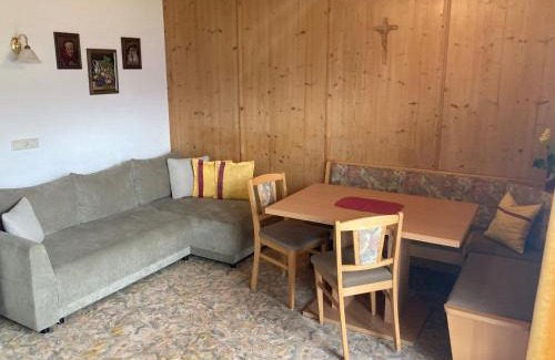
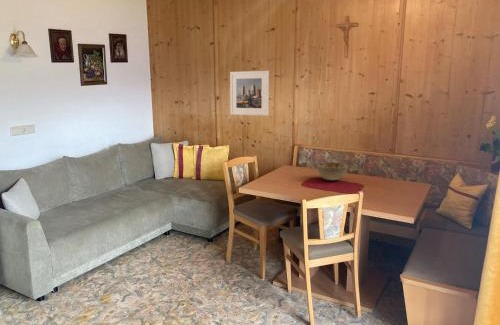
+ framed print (249, 93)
+ decorative bowl (331, 172)
